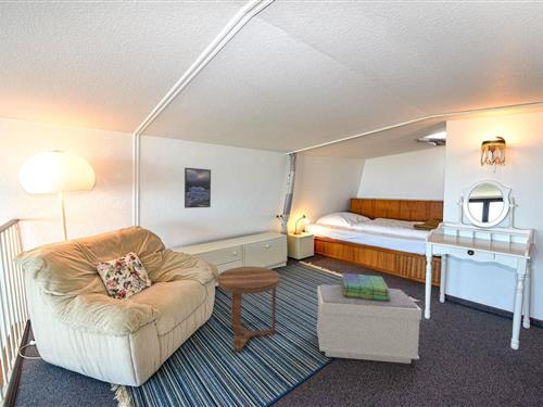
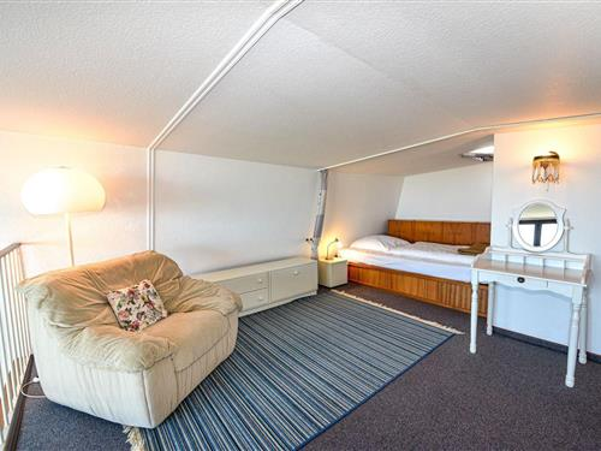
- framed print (198, 188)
- stack of books (363, 287)
- side table (240, 305)
- bench (363, 320)
